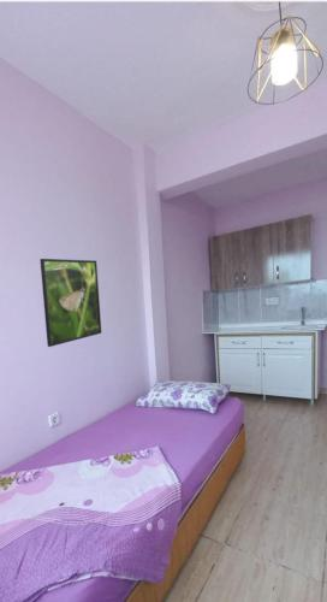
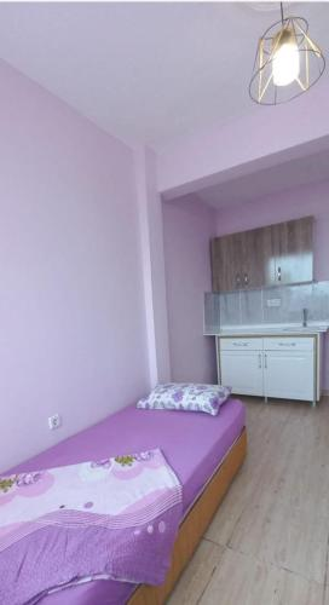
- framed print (73, 300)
